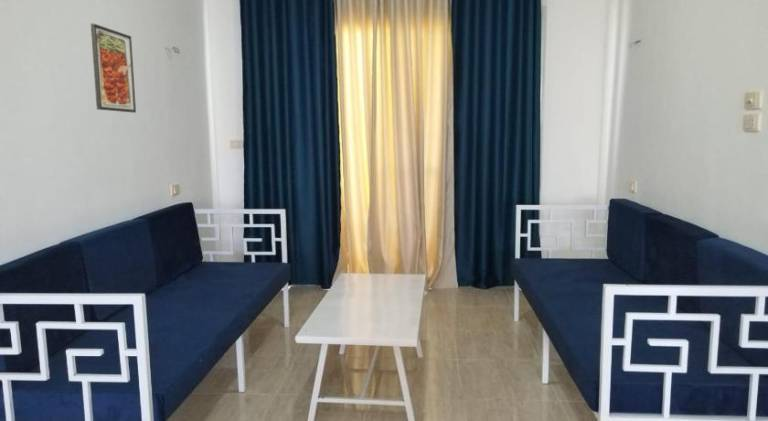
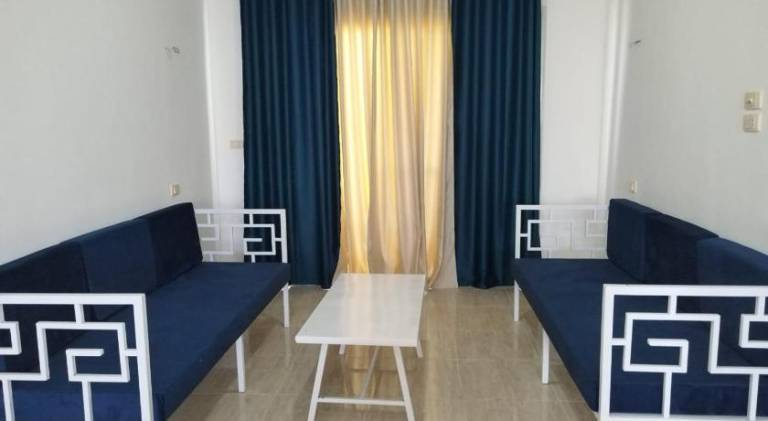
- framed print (114, 71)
